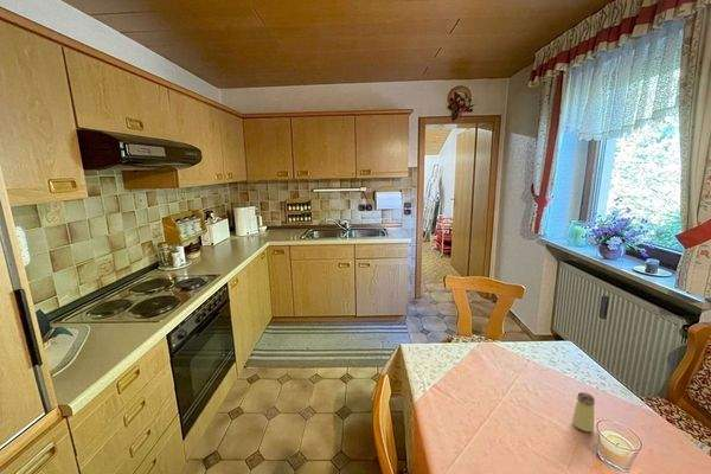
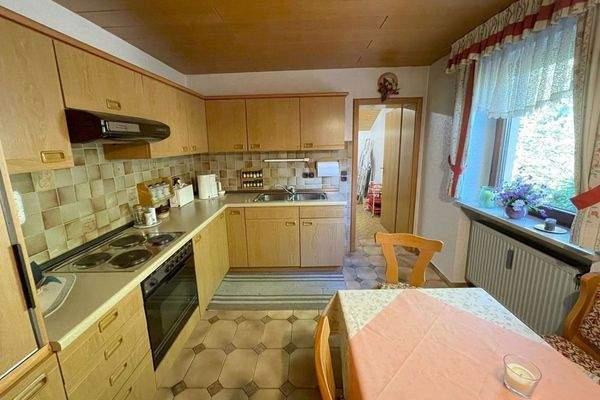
- saltshaker (584, 410)
